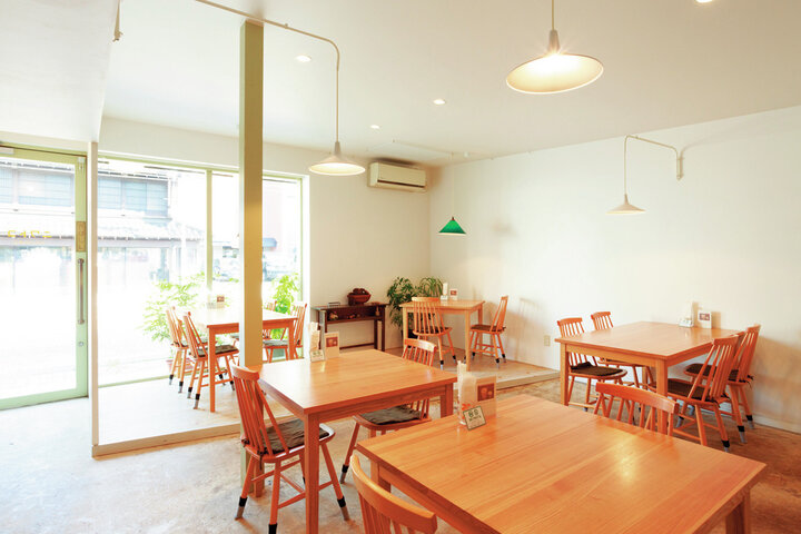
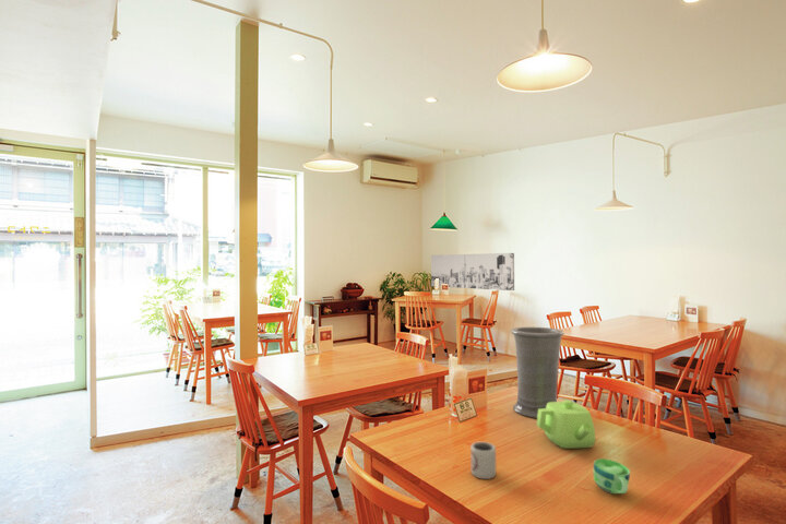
+ cup (615, 479)
+ vase (537, 370)
+ teapot (567, 424)
+ wall art (468, 271)
+ cup (481, 457)
